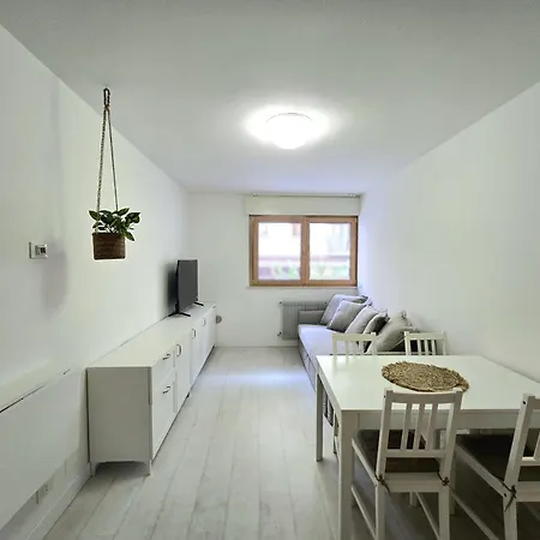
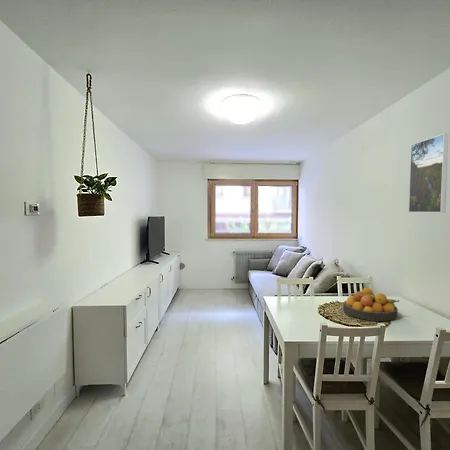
+ fruit bowl (369, 302)
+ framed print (426, 176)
